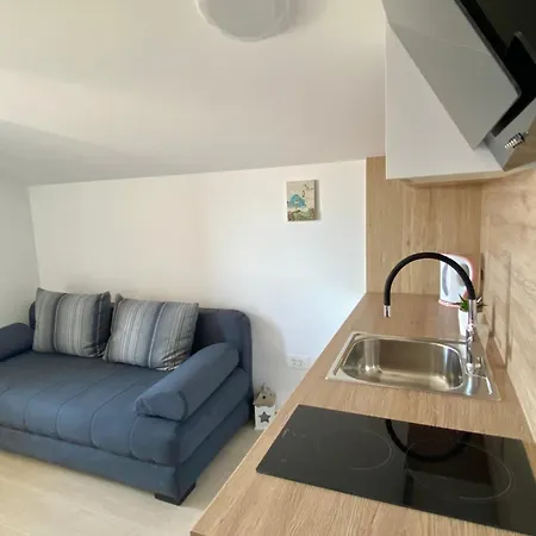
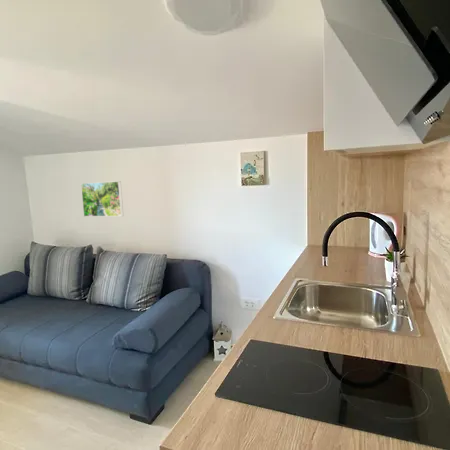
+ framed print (101, 199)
